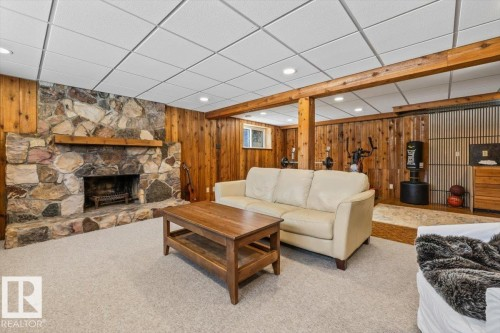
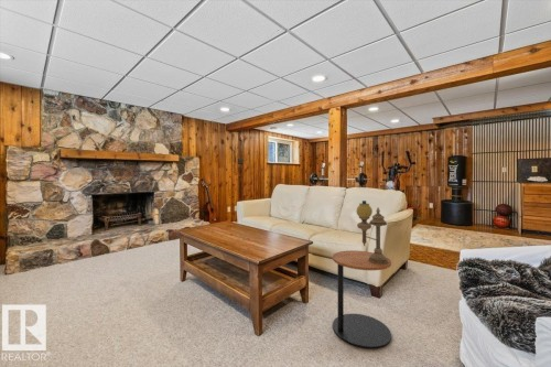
+ side table (343, 293)
+ table lamp (369, 228)
